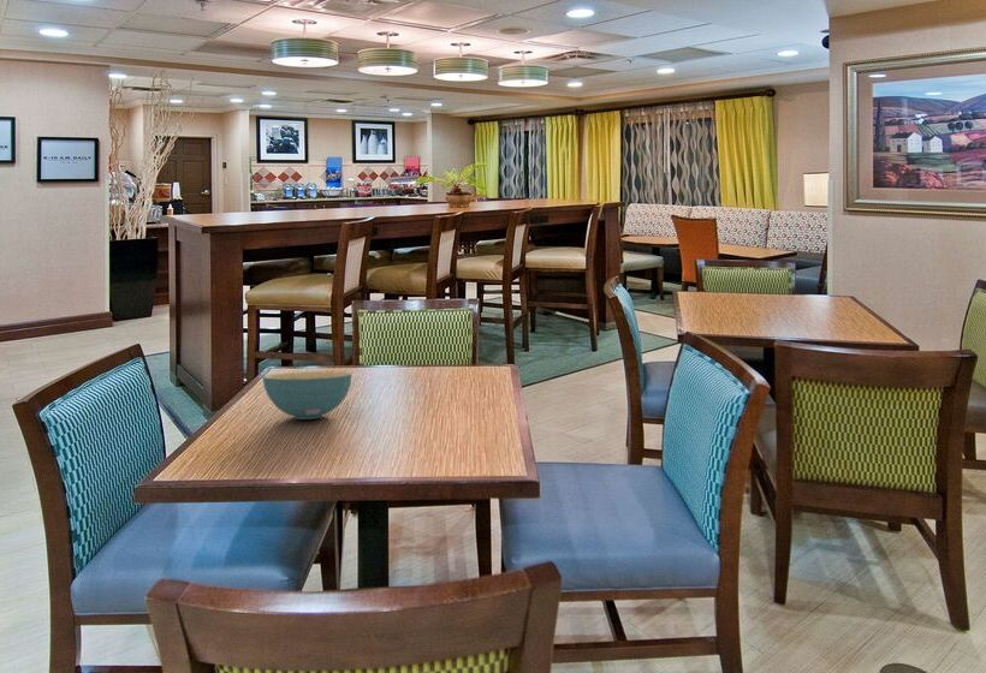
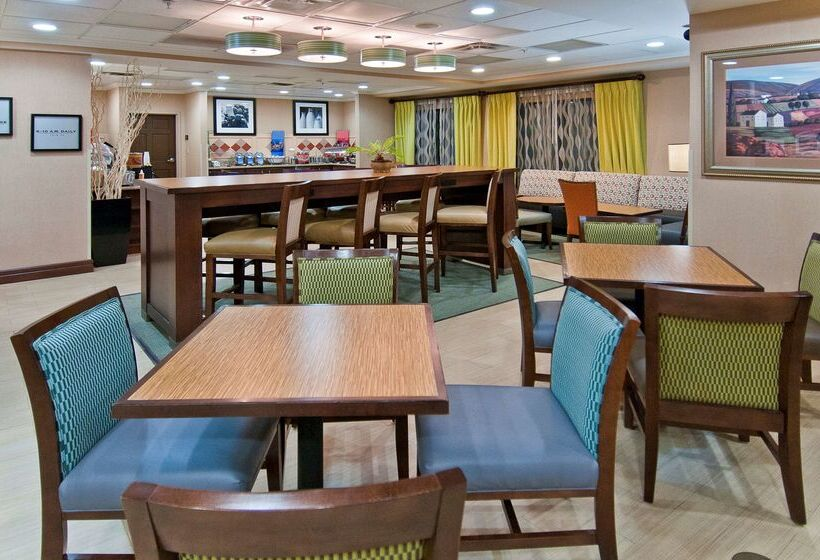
- cereal bowl (308, 395)
